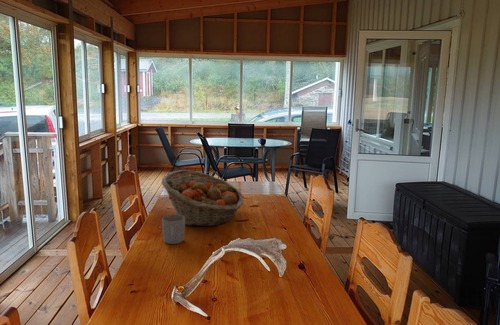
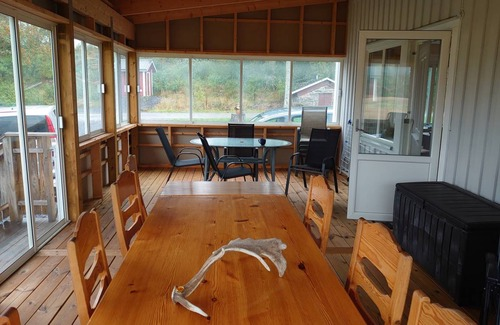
- fruit basket (203, 195)
- mug (173, 230)
